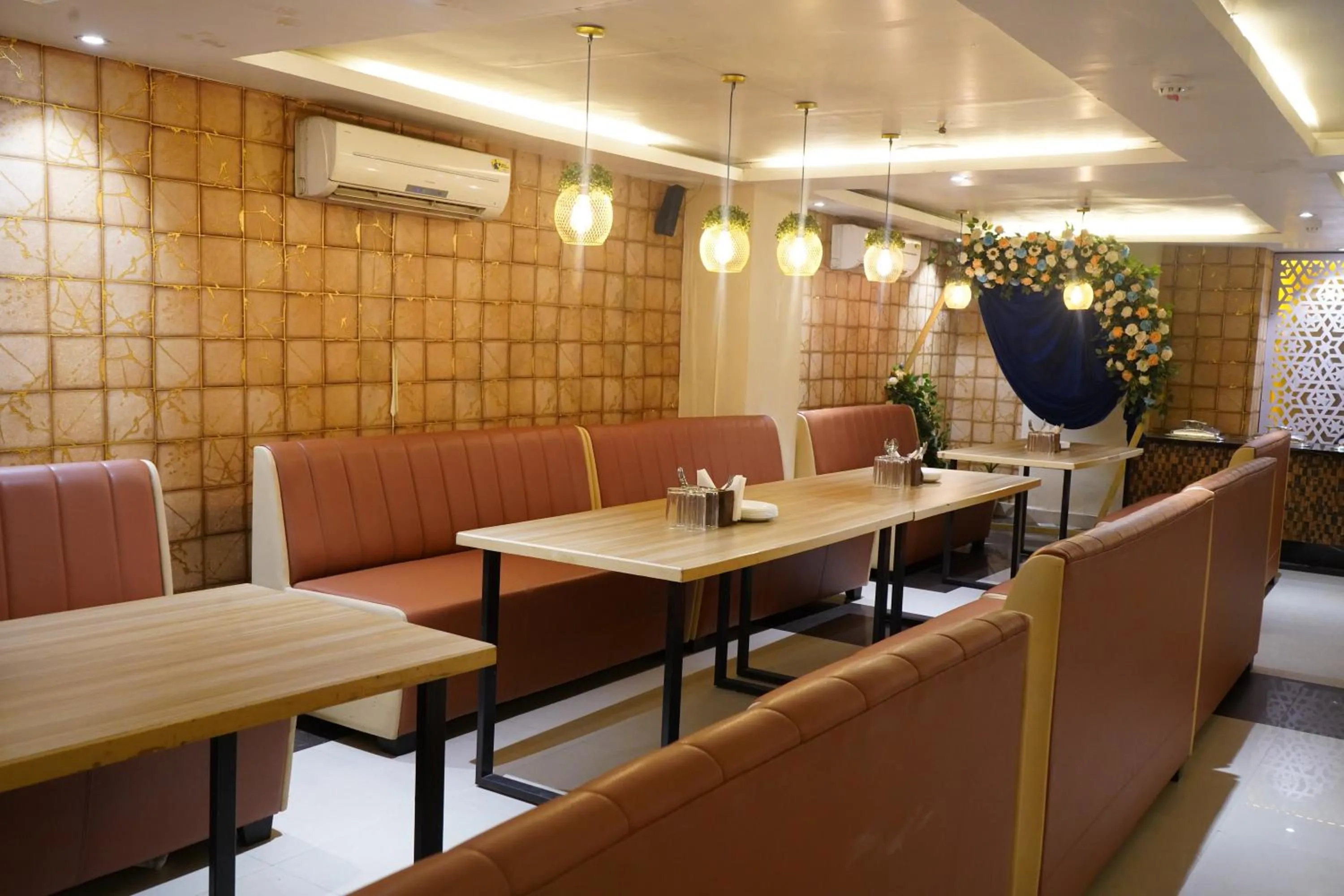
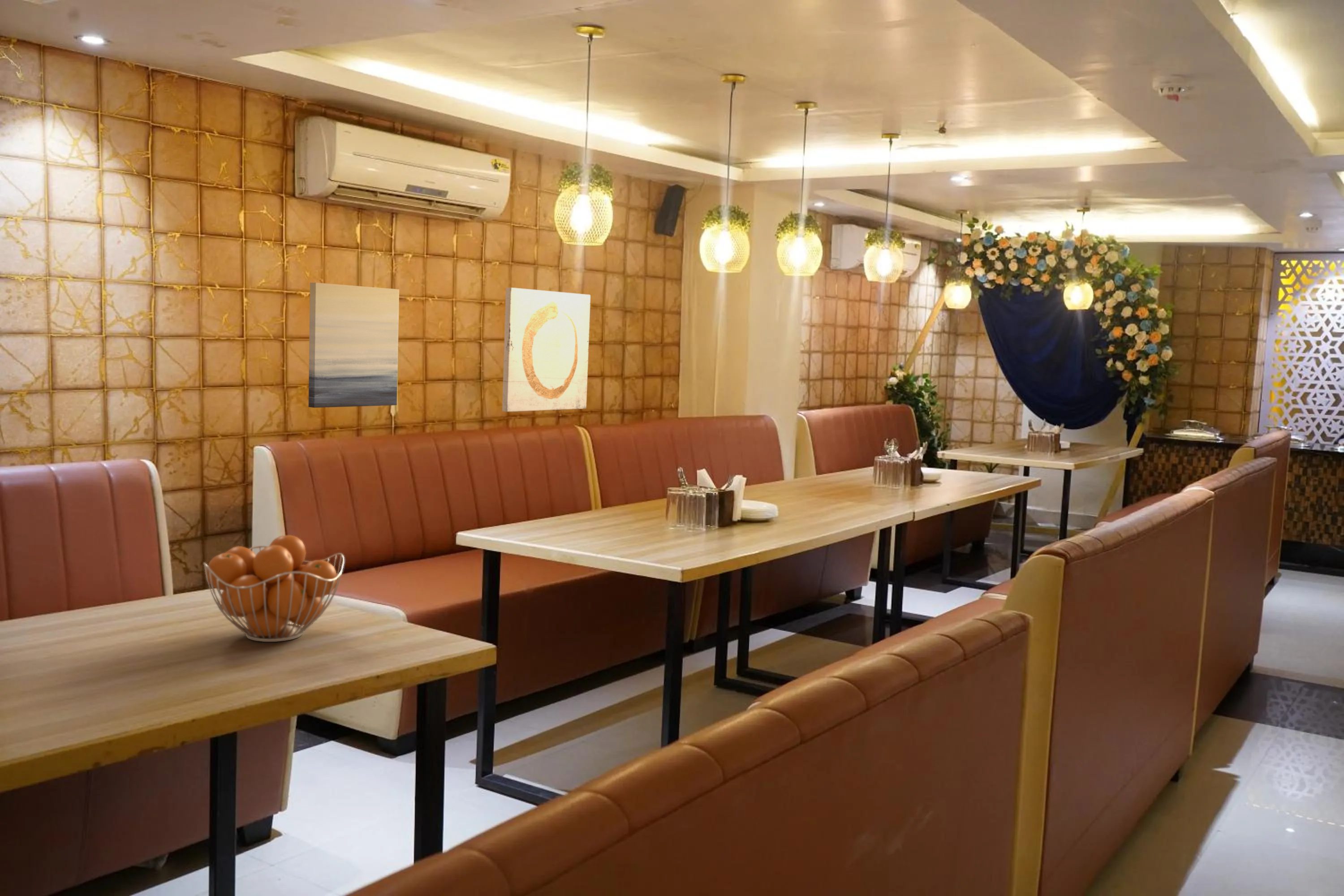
+ wall art (355, 346)
+ wall art (547, 351)
+ fruit basket (275, 587)
